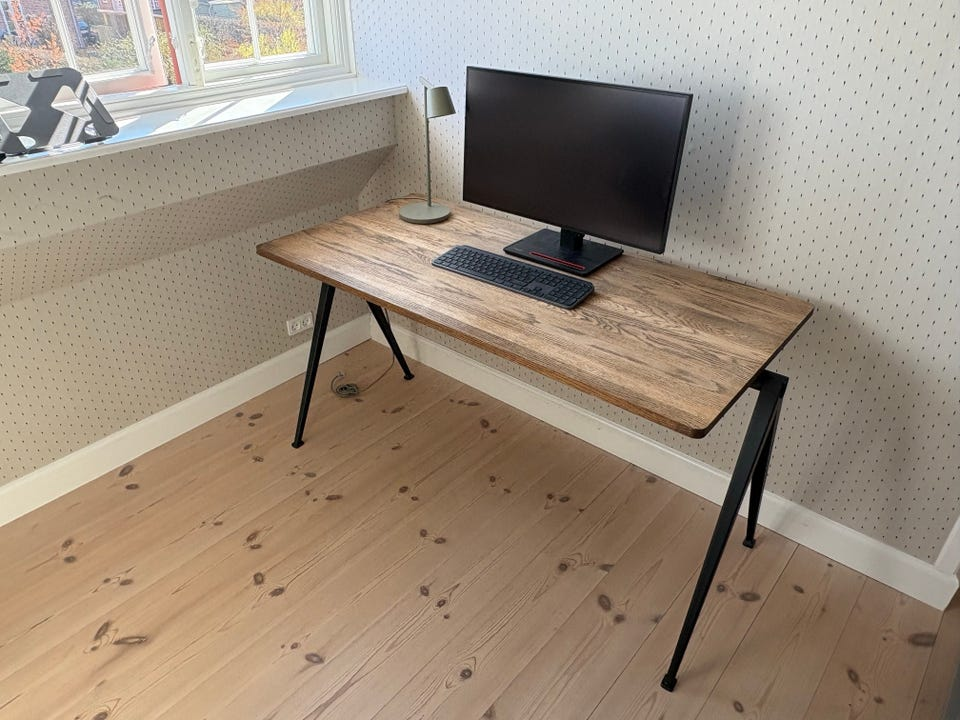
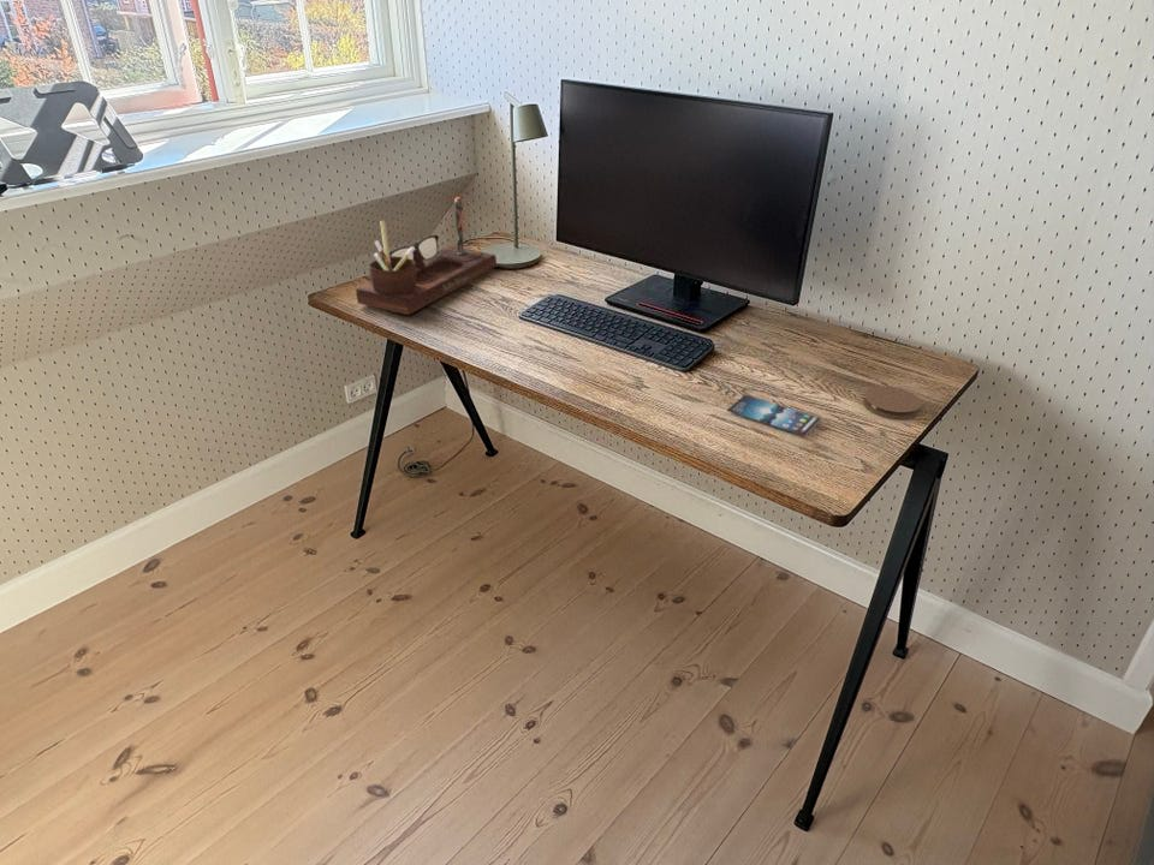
+ smartphone (773, 414)
+ coaster (892, 401)
+ desk organizer (422, 250)
